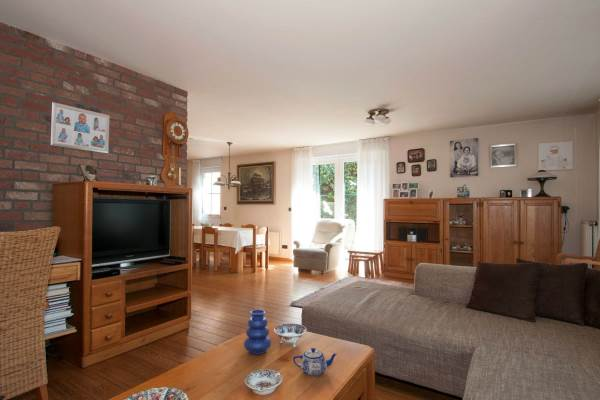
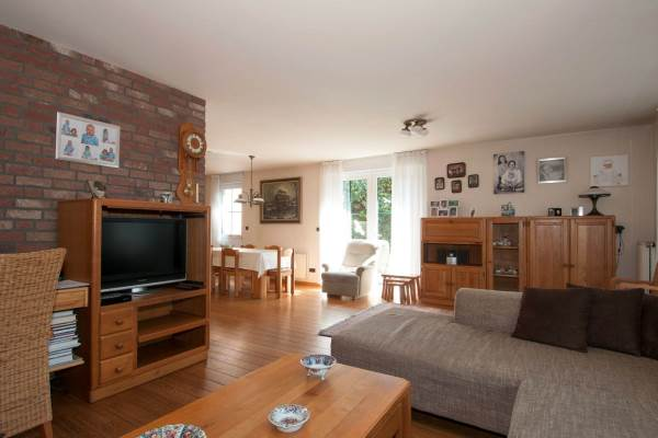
- vase (257, 331)
- teapot (315, 359)
